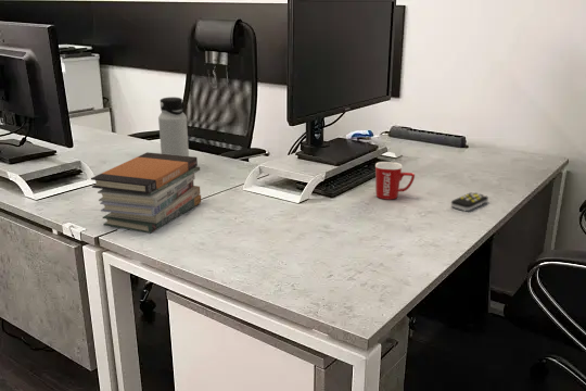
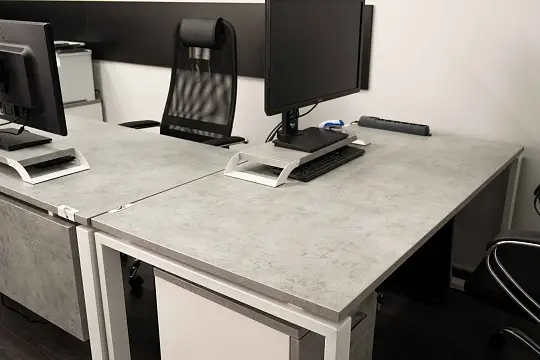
- remote control (469, 201)
- mug (394, 180)
- book stack (150, 190)
- water bottle (174, 135)
